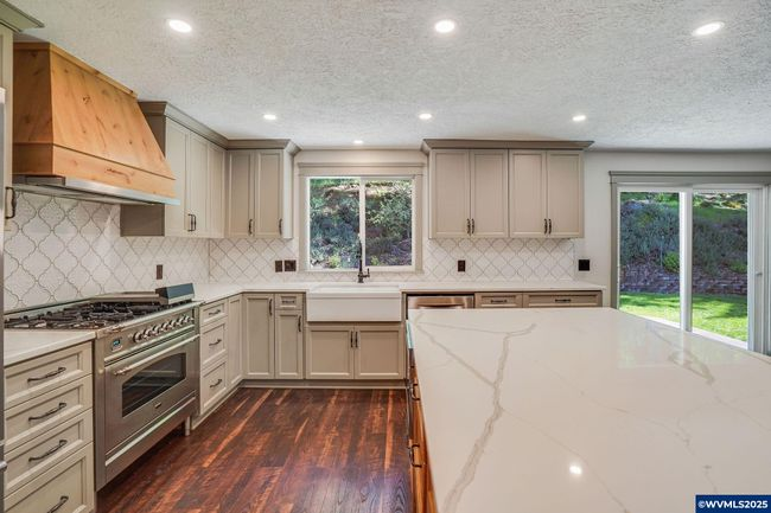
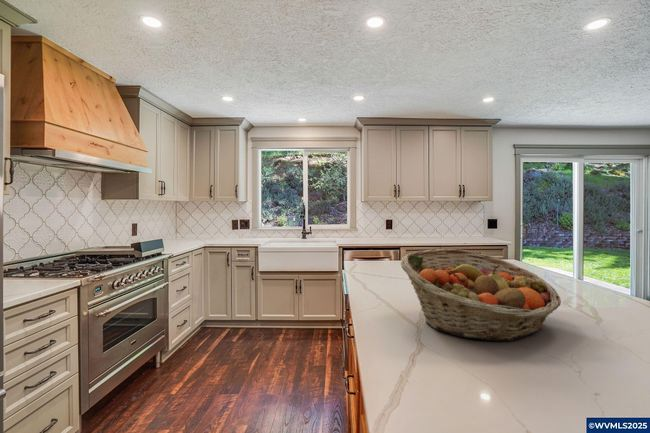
+ fruit basket (476, 287)
